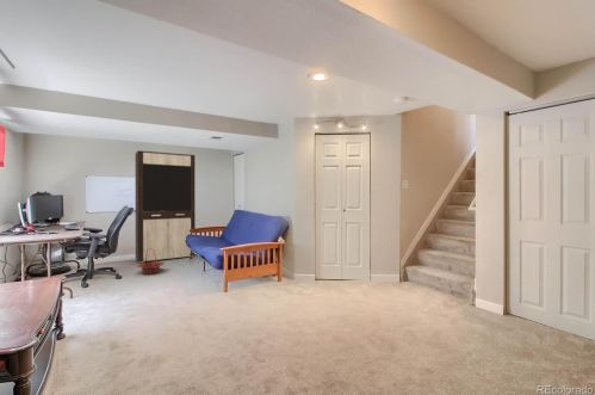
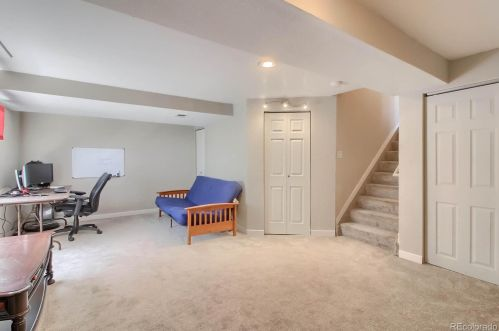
- basket (150, 263)
- cabinet (166, 205)
